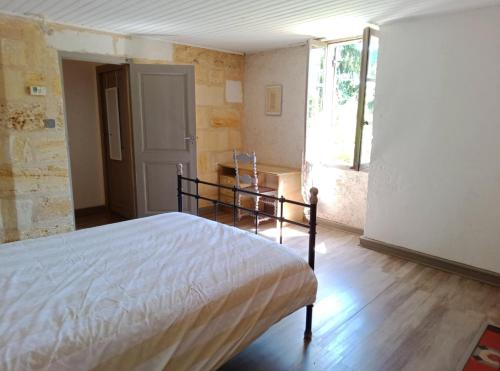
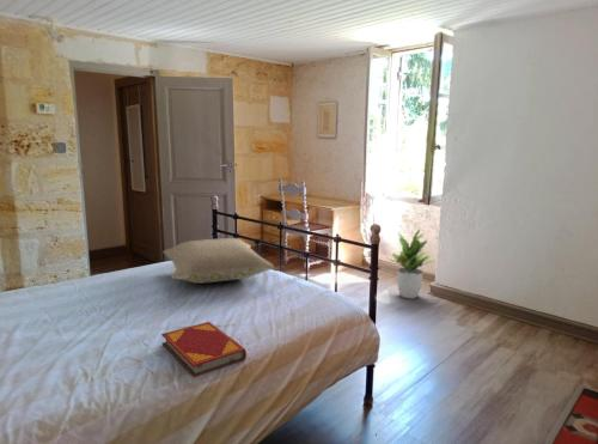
+ pillow (215, 259)
+ hardback book (202, 346)
+ potted plant (409, 262)
